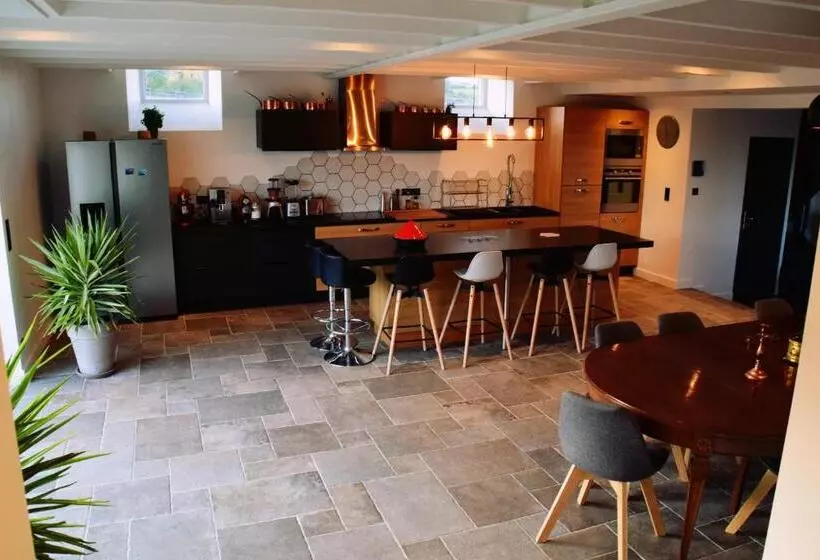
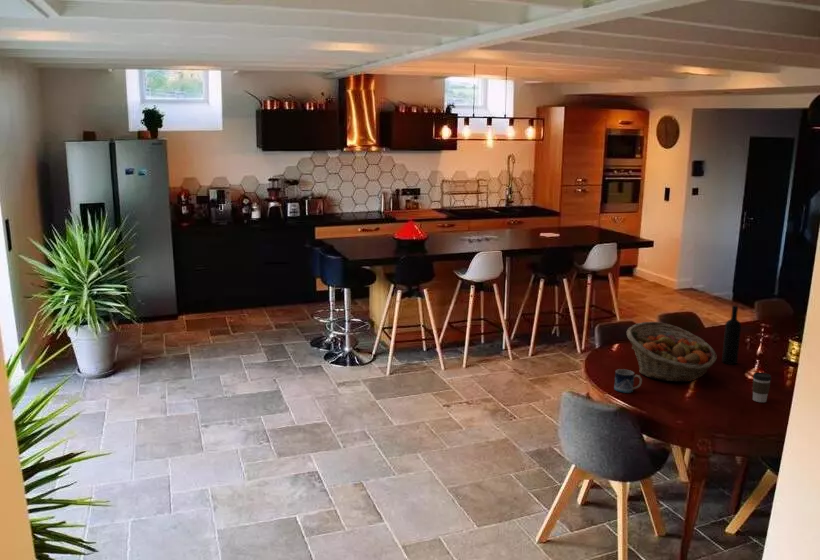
+ coffee cup (760, 387)
+ fruit basket (670, 351)
+ mug (628, 381)
+ wine bottle (732, 334)
